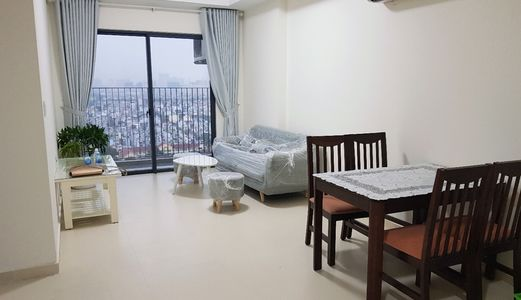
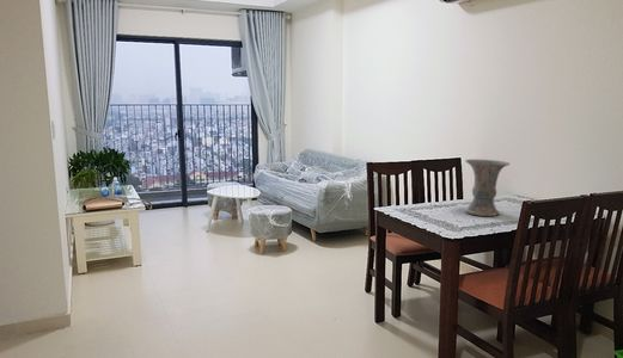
+ vase (485, 186)
